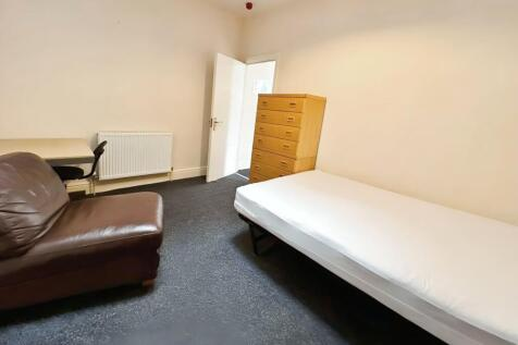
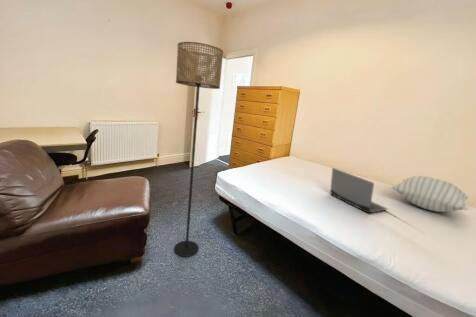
+ pillow (429, 192)
+ laptop computer (358, 188)
+ floor lamp (192, 159)
